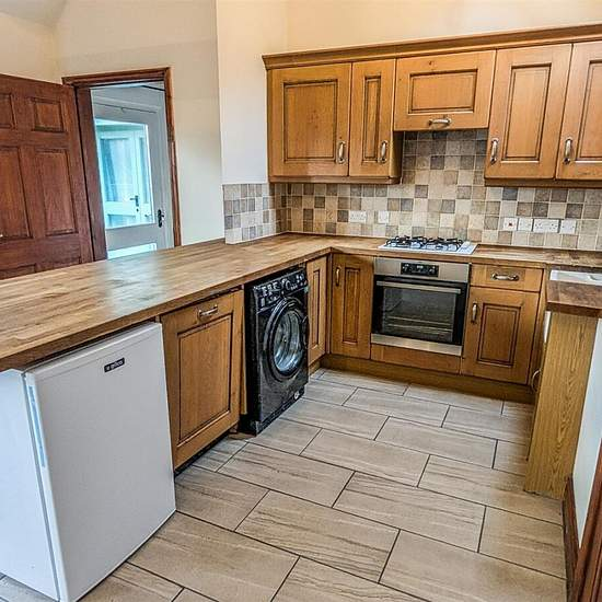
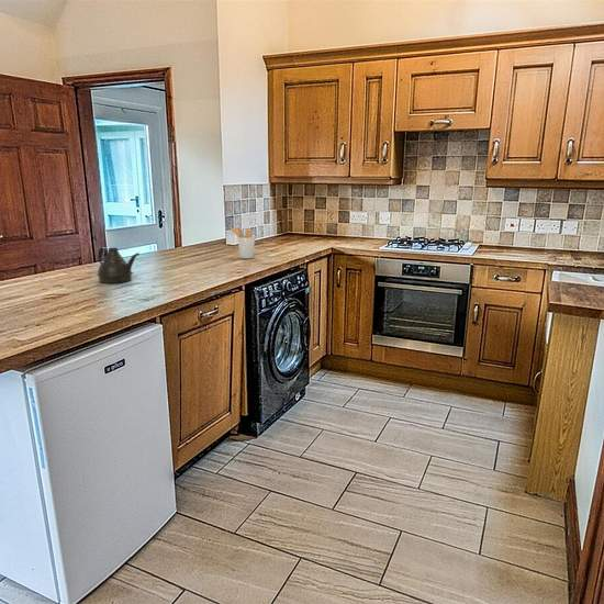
+ teapot (119, 265)
+ utensil holder (243, 242)
